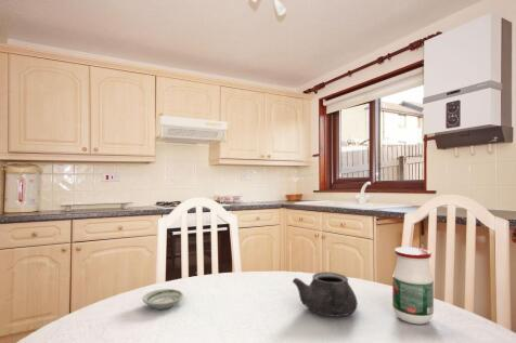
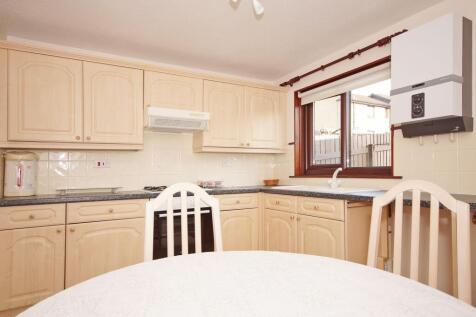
- jar (412, 283)
- saucer (163, 300)
- teapot (328, 293)
